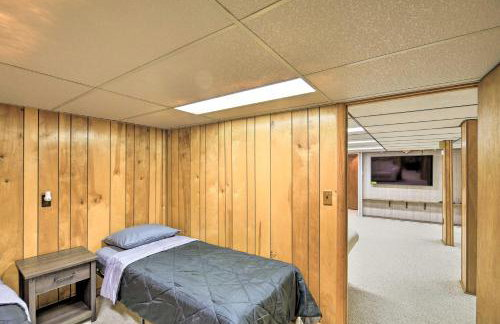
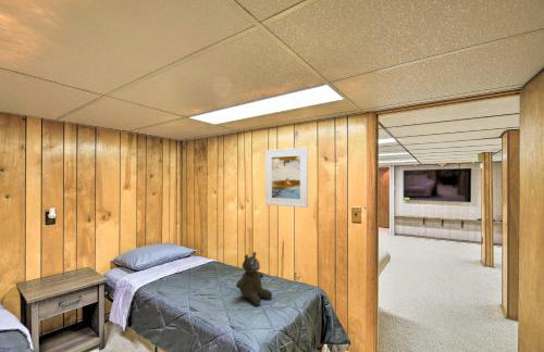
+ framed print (285, 177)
+ teddy bear (255, 276)
